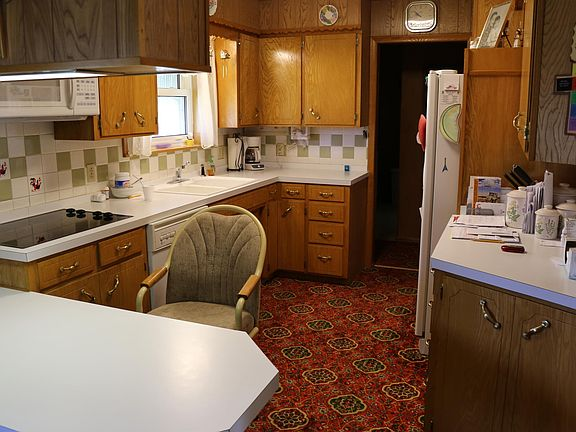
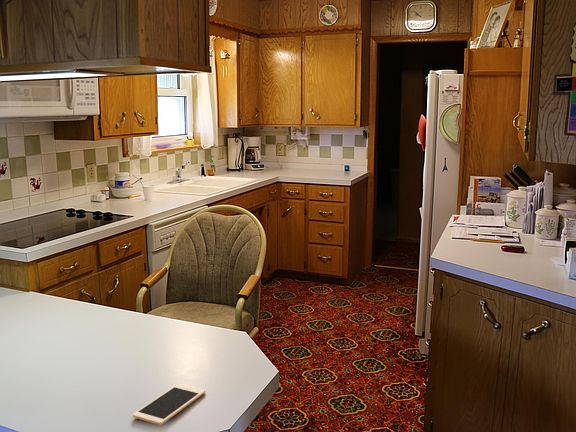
+ cell phone (170, 403)
